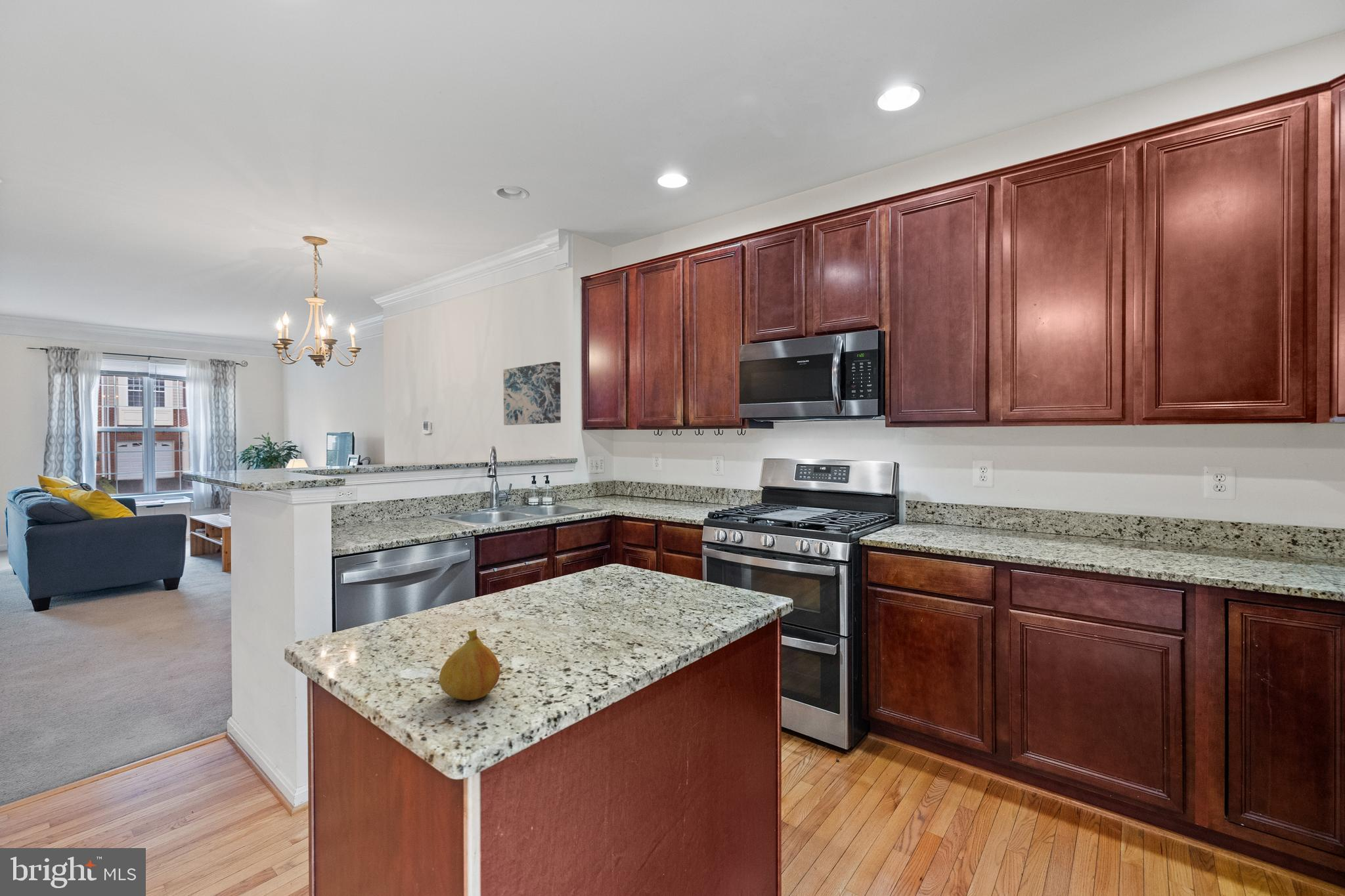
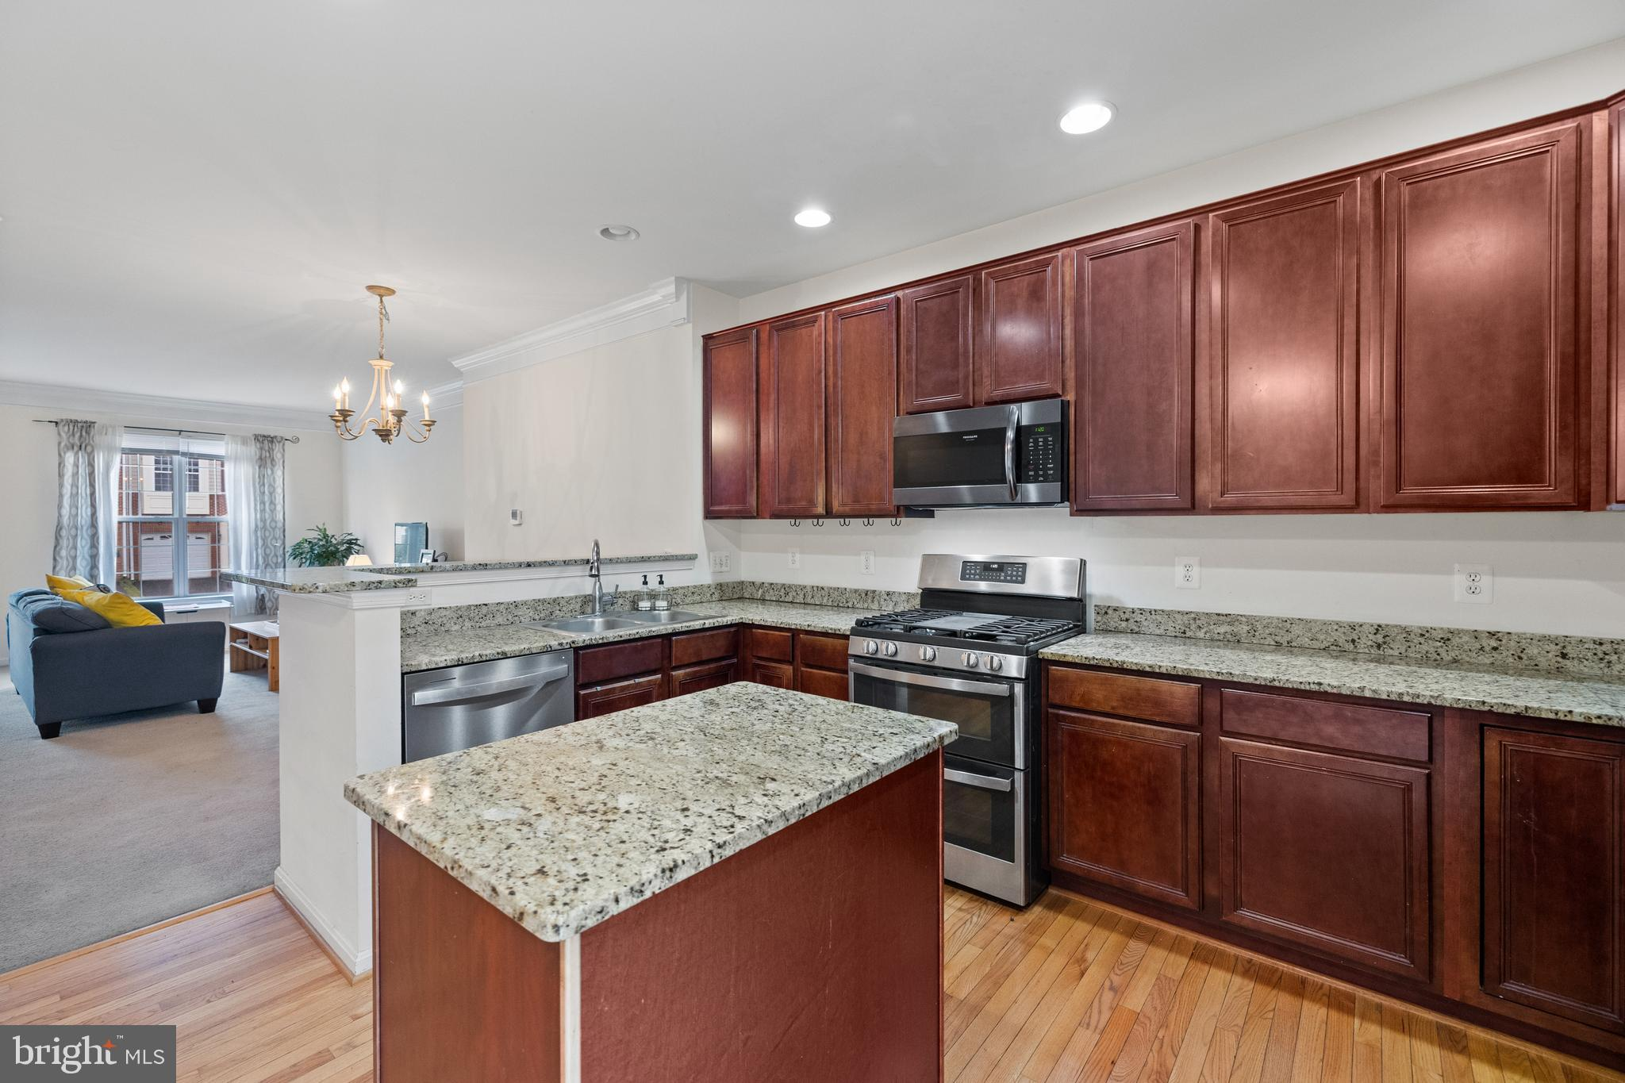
- wall art (531, 395)
- fruit (470, 662)
